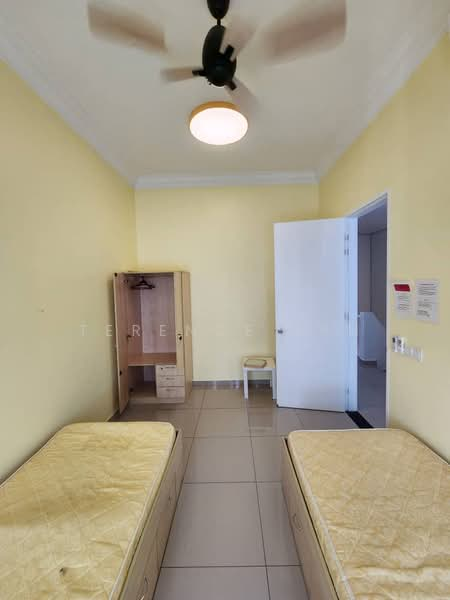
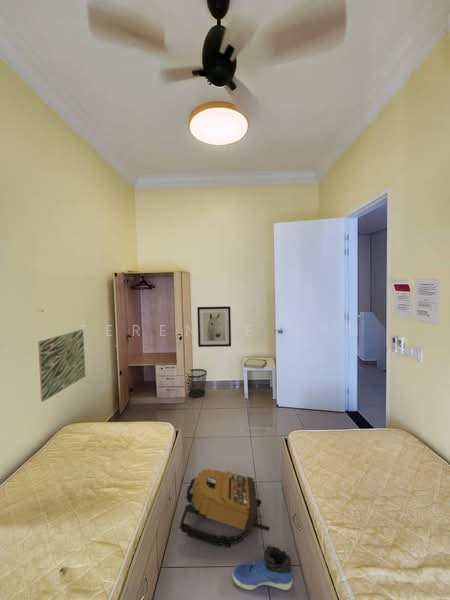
+ wall art (64, 361)
+ wastebasket (196, 383)
+ sneaker (261, 565)
+ backpack (224, 503)
+ wall art (214, 326)
